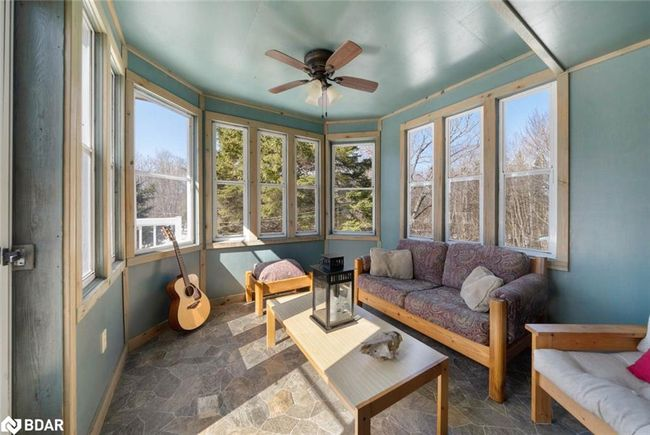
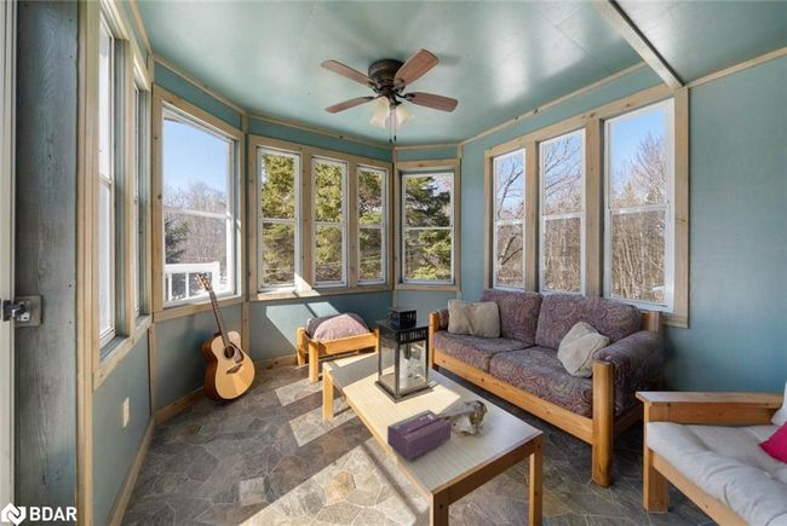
+ tissue box (419, 432)
